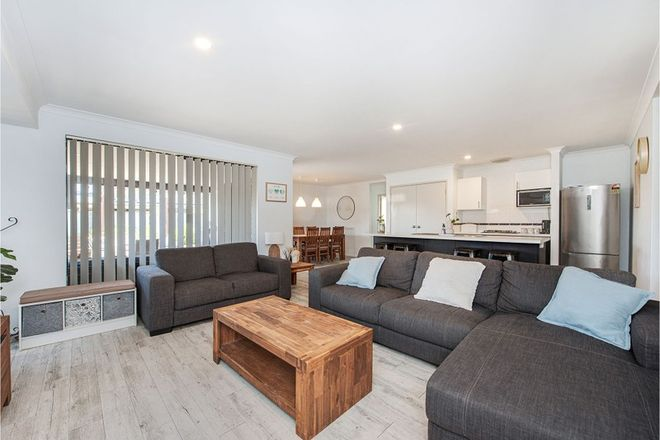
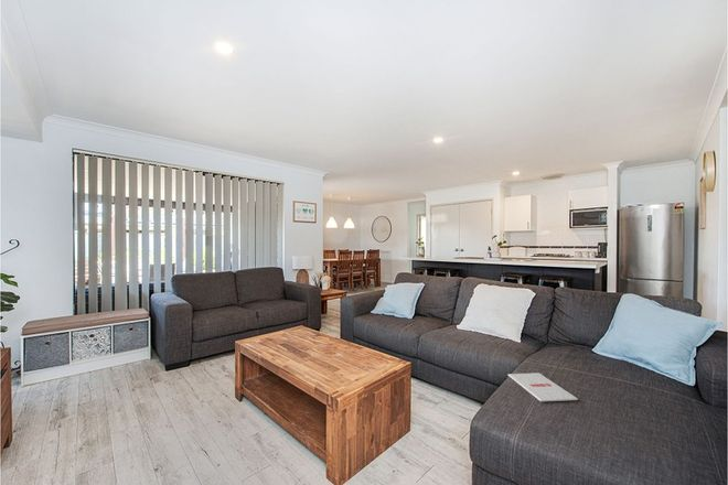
+ magazine (539, 386)
